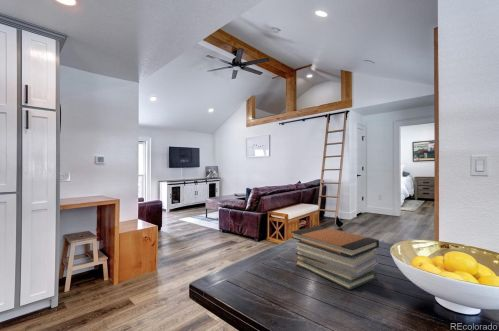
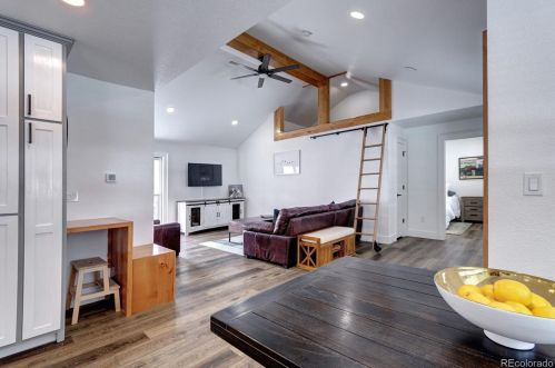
- book stack (333, 253)
